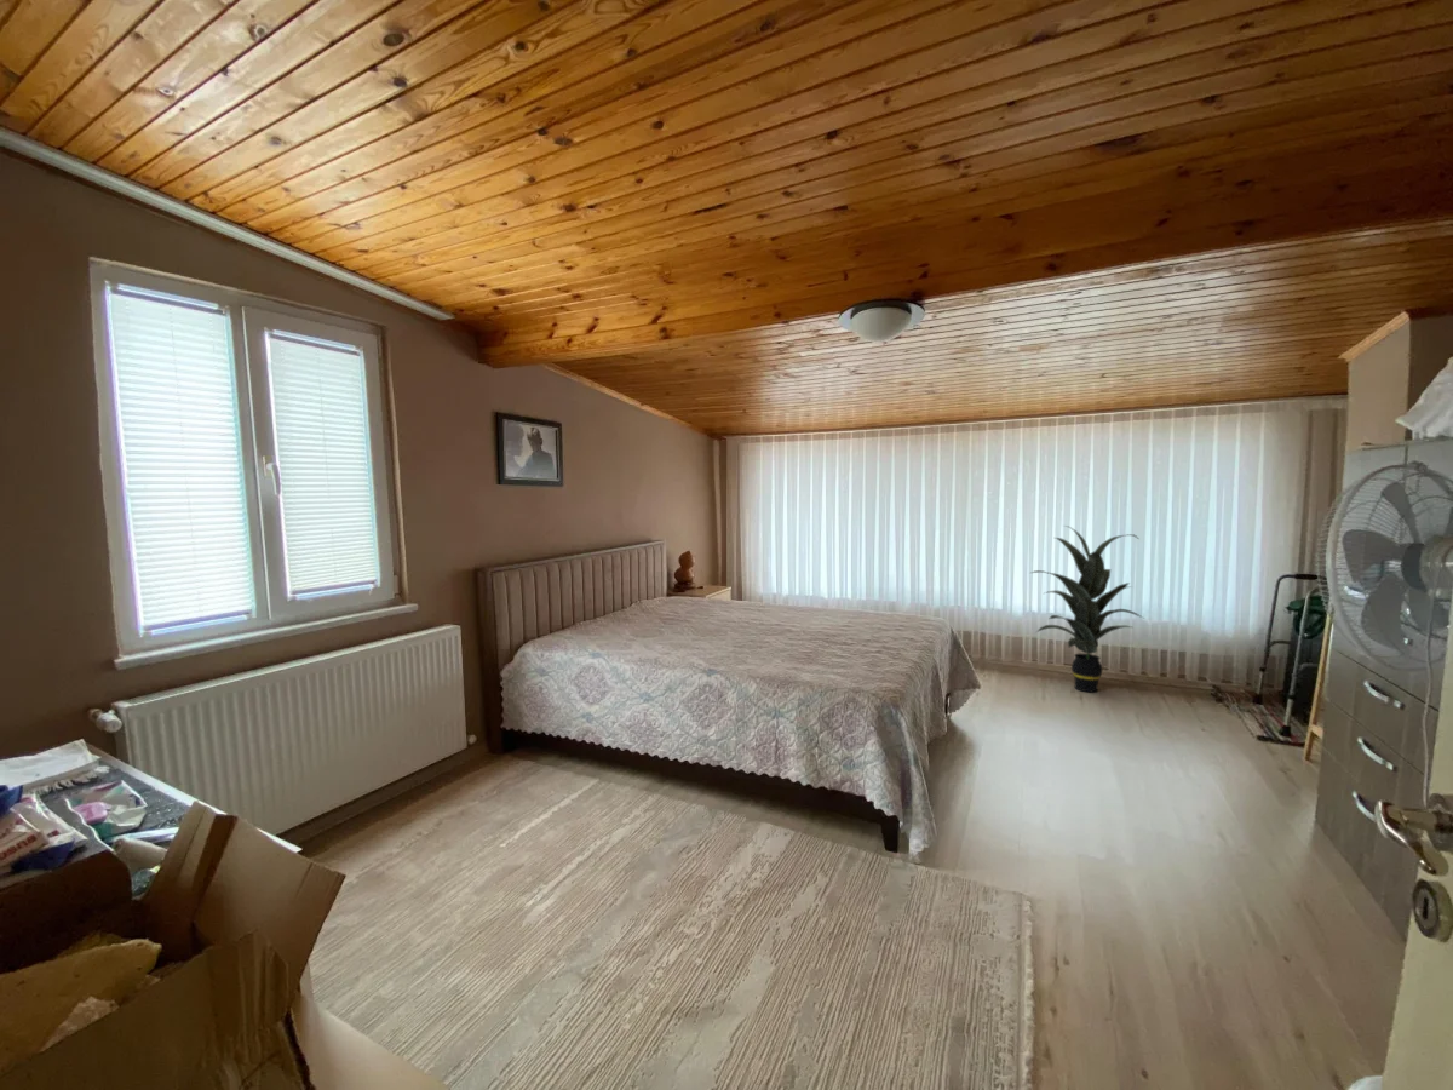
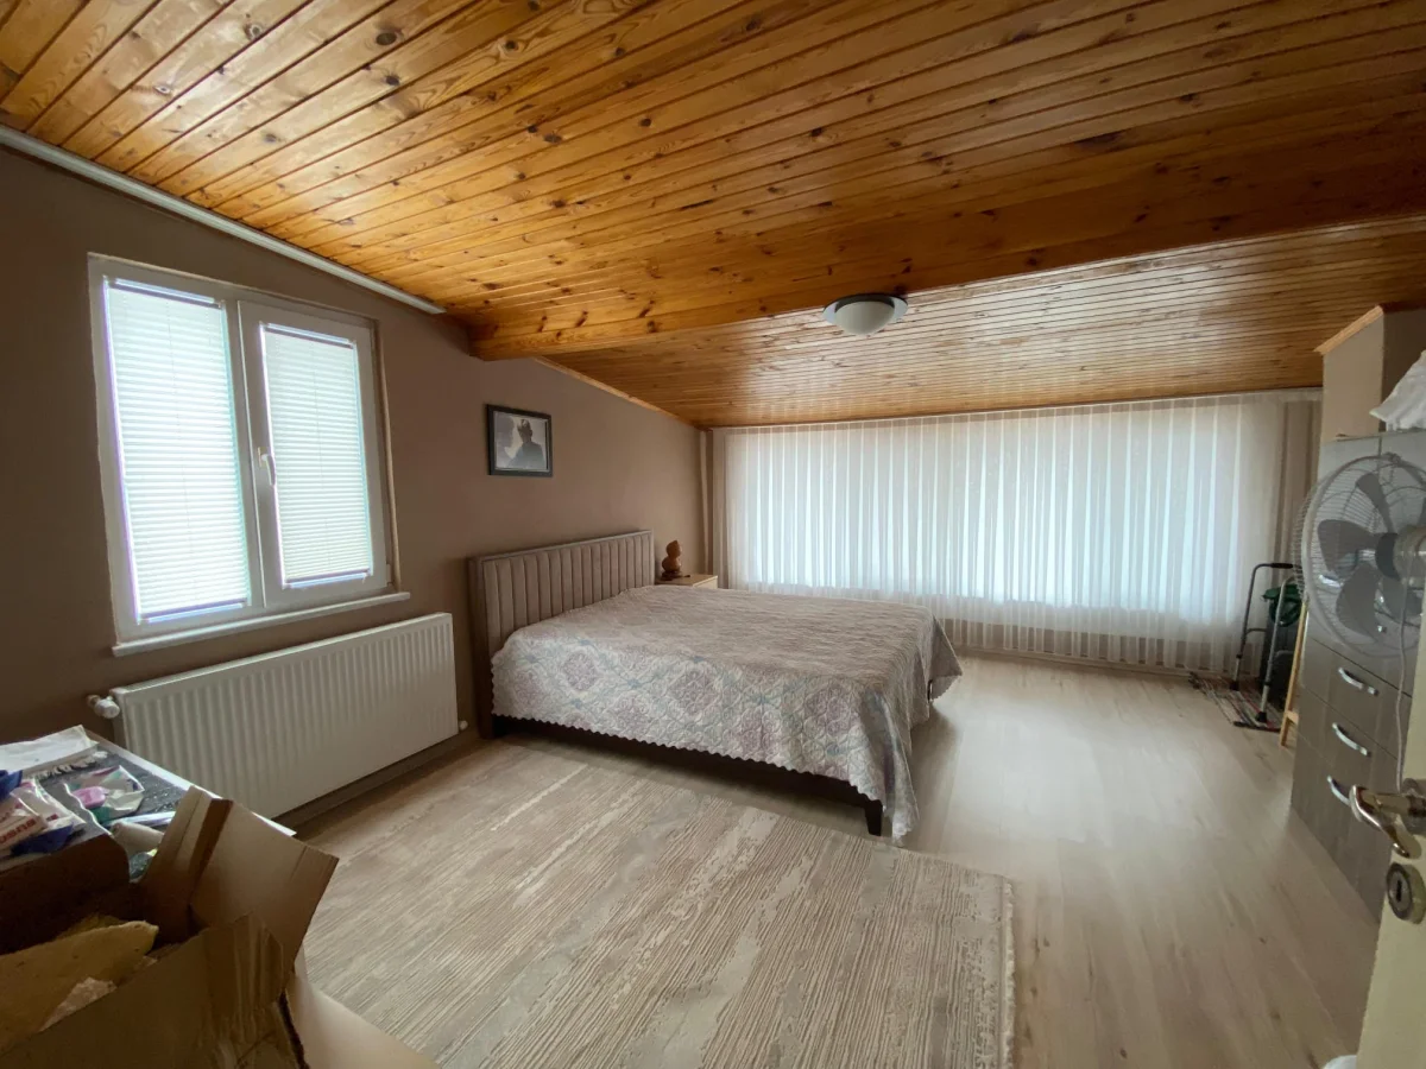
- indoor plant (1081, 607)
